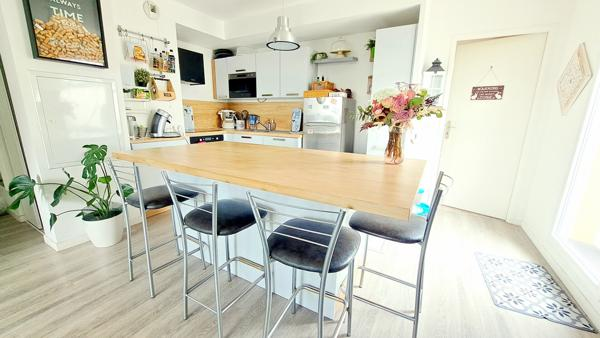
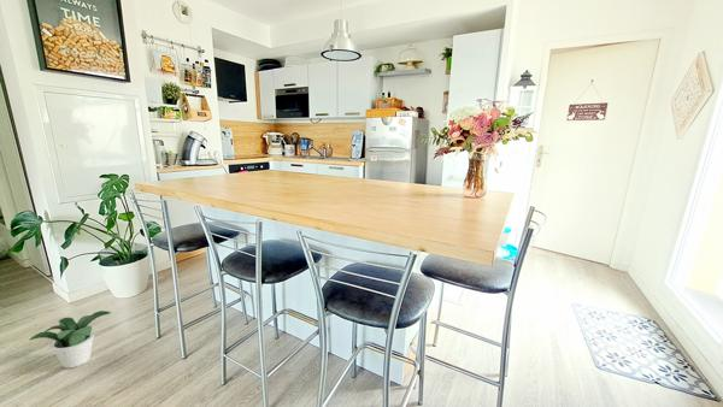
+ potted plant (77, 341)
